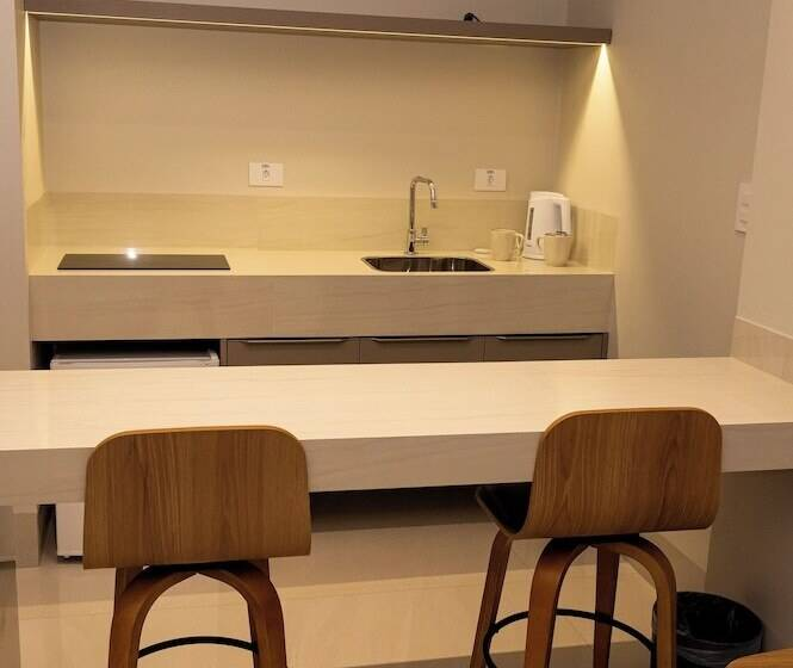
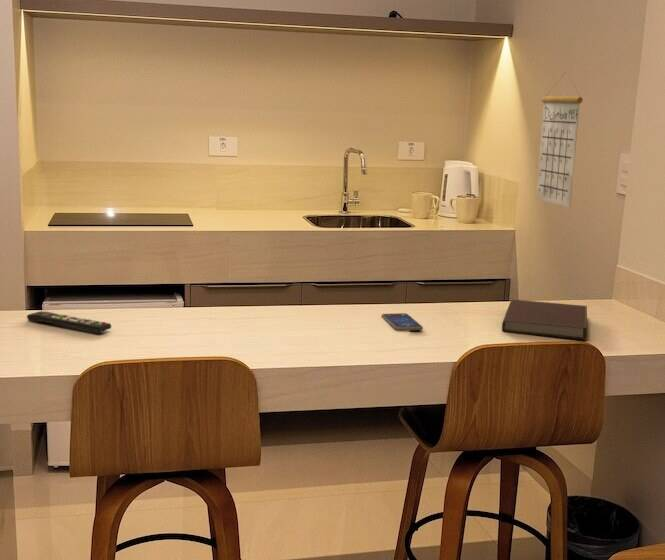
+ calendar (558, 137)
+ notebook (545, 318)
+ remote control (68, 321)
+ smartphone (401, 321)
